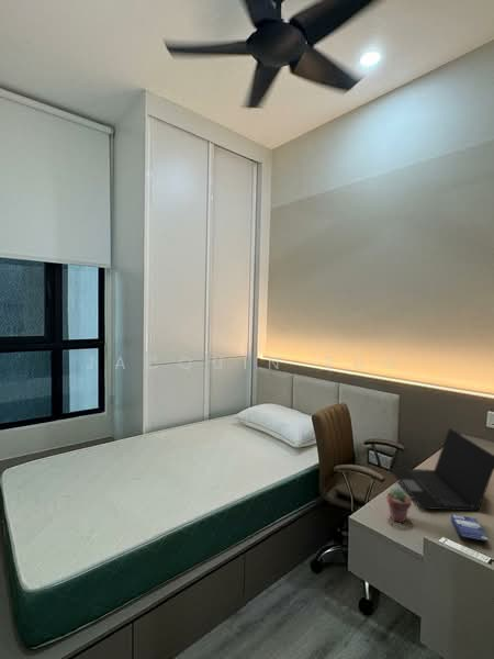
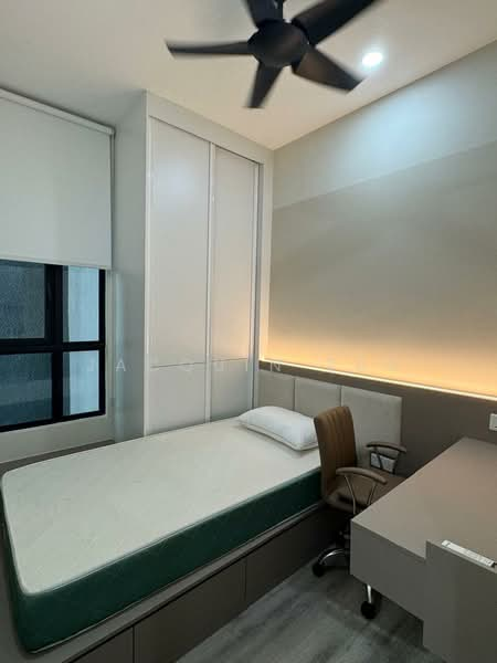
- laptop (437, 465)
- potted succulent (398, 503)
- small box (469, 528)
